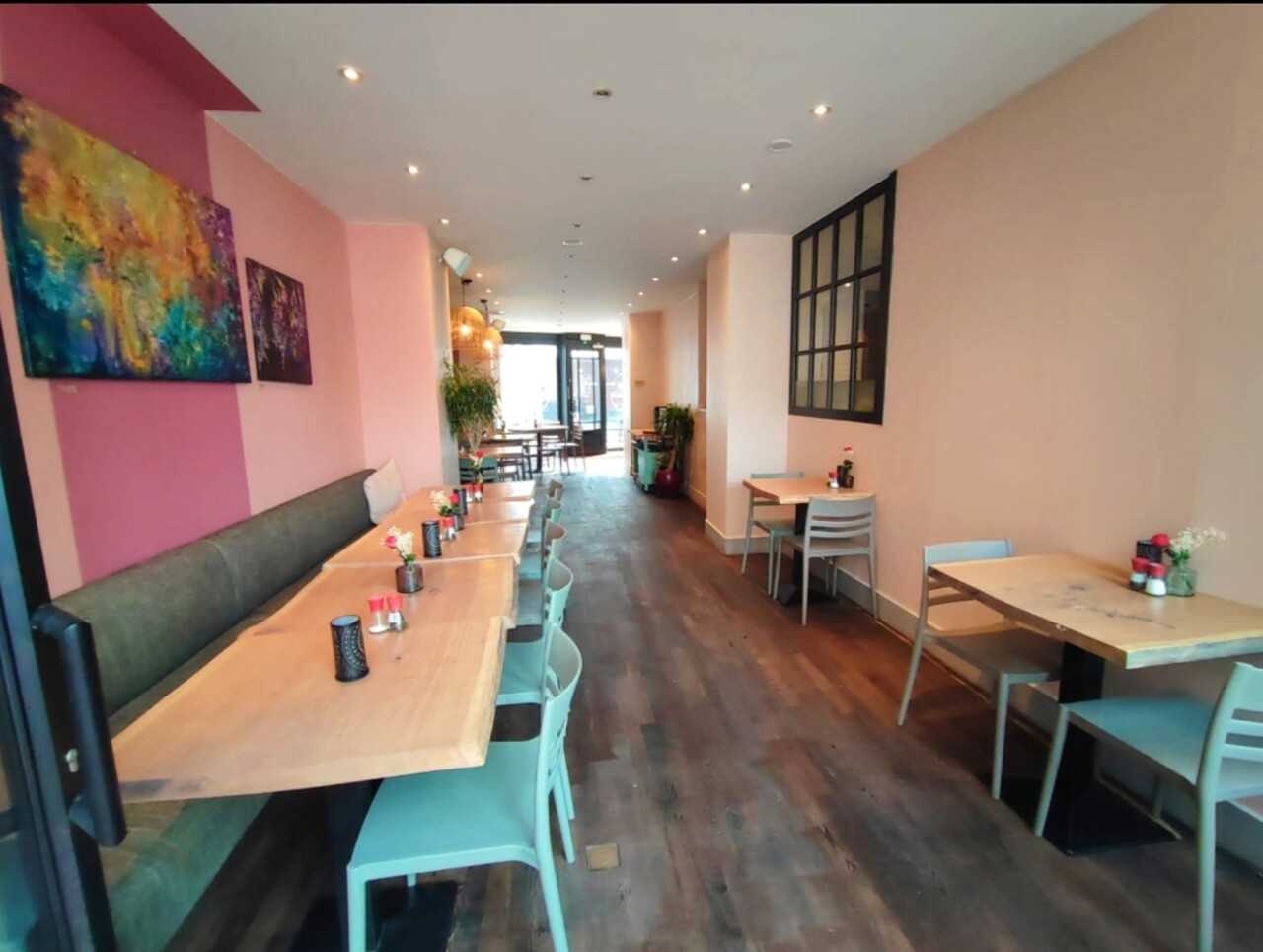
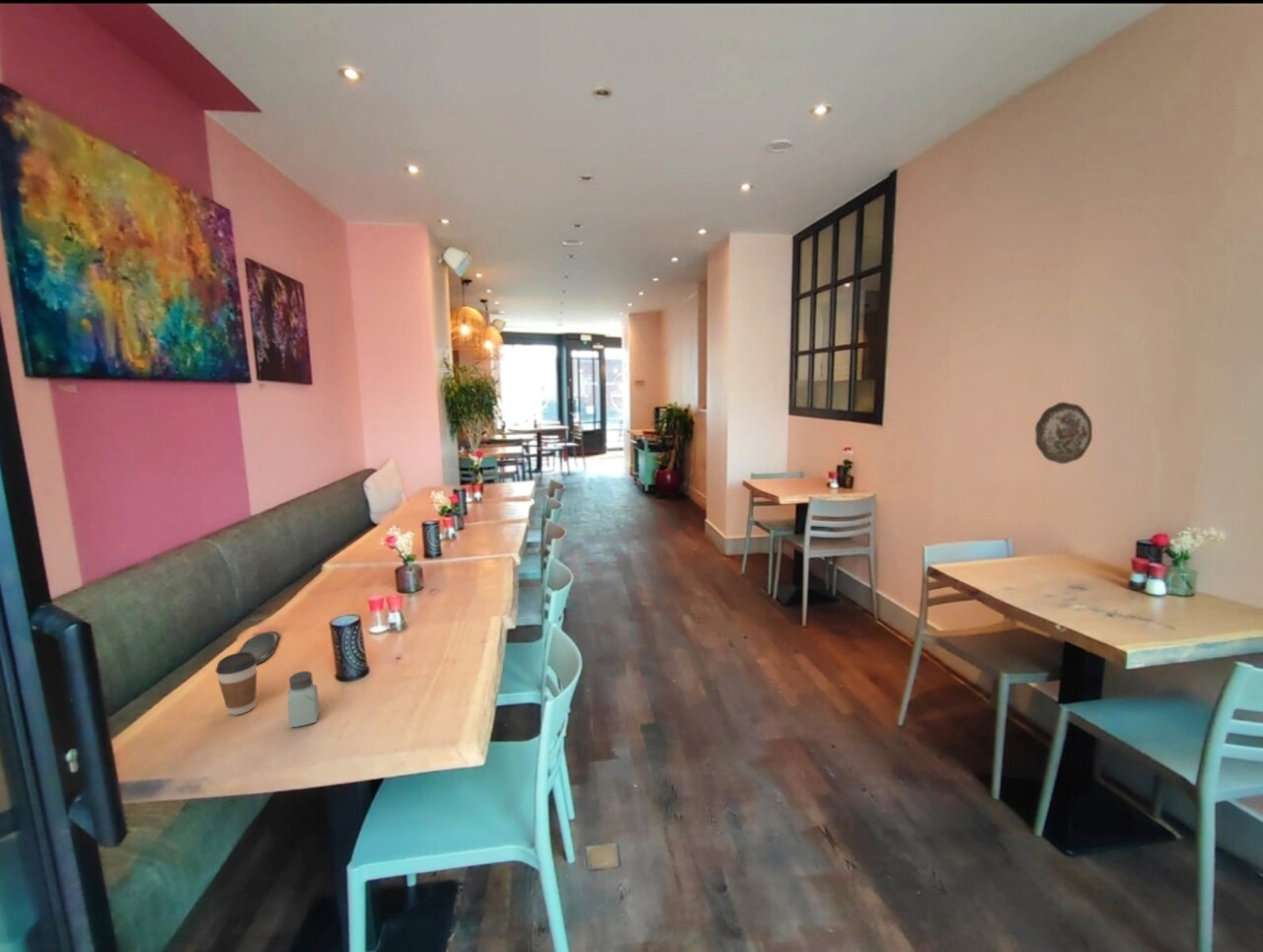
+ saltshaker (302, 697)
+ decorative plate (1064, 432)
+ coffee cup (239, 684)
+ oval tray (259, 647)
